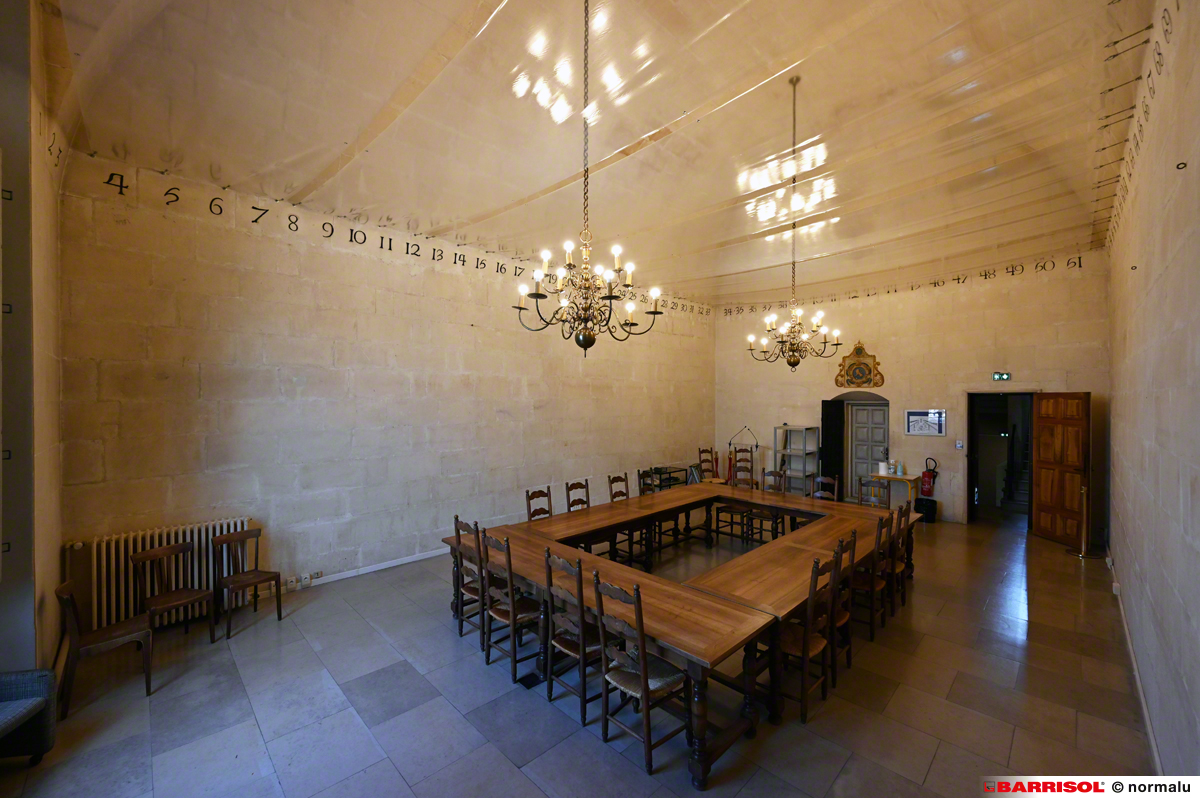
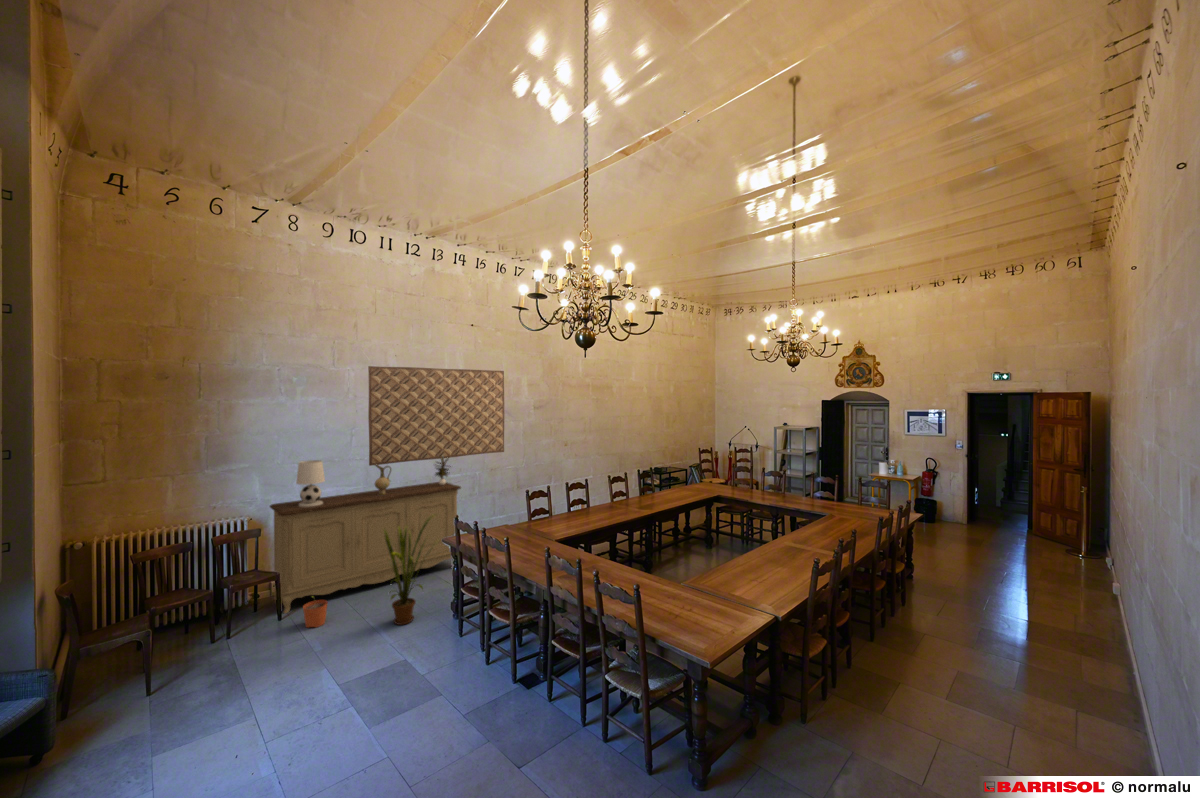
+ plant pot (315, 609)
+ potted plant (443, 469)
+ ceramic jug (383, 478)
+ table lamp (310, 482)
+ rug (443, 413)
+ sideboard (375, 538)
+ house plant (408, 568)
